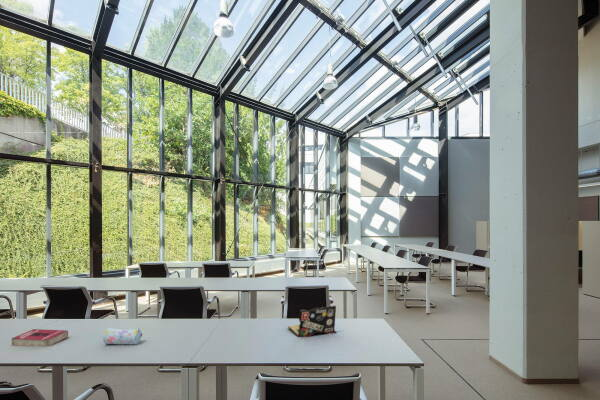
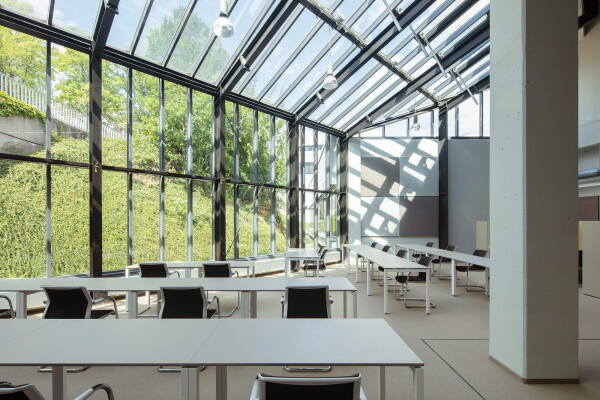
- laptop (311, 316)
- book (40, 337)
- pencil case (122, 336)
